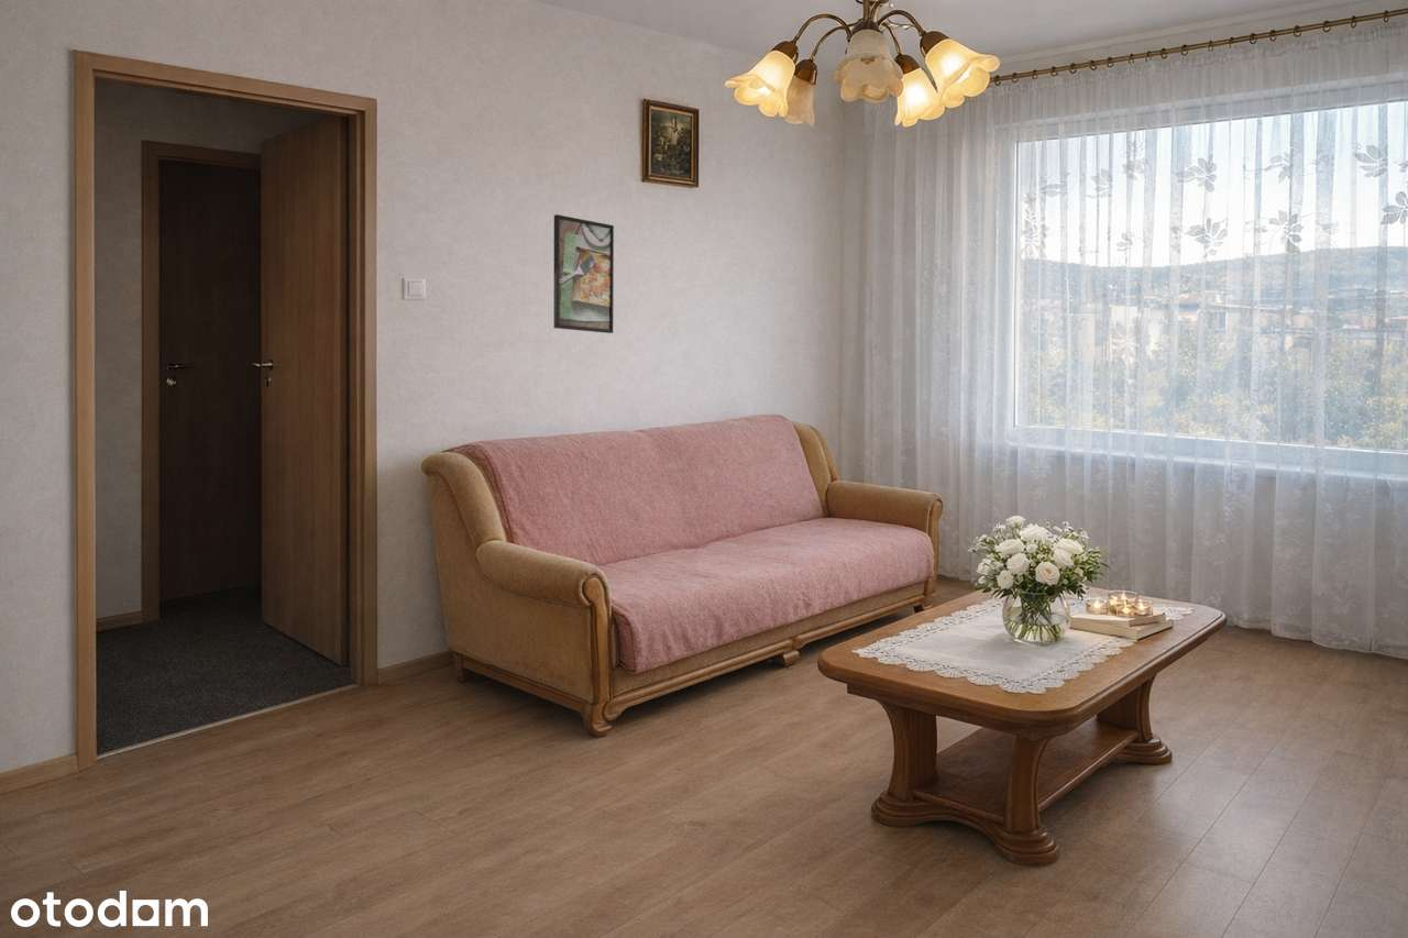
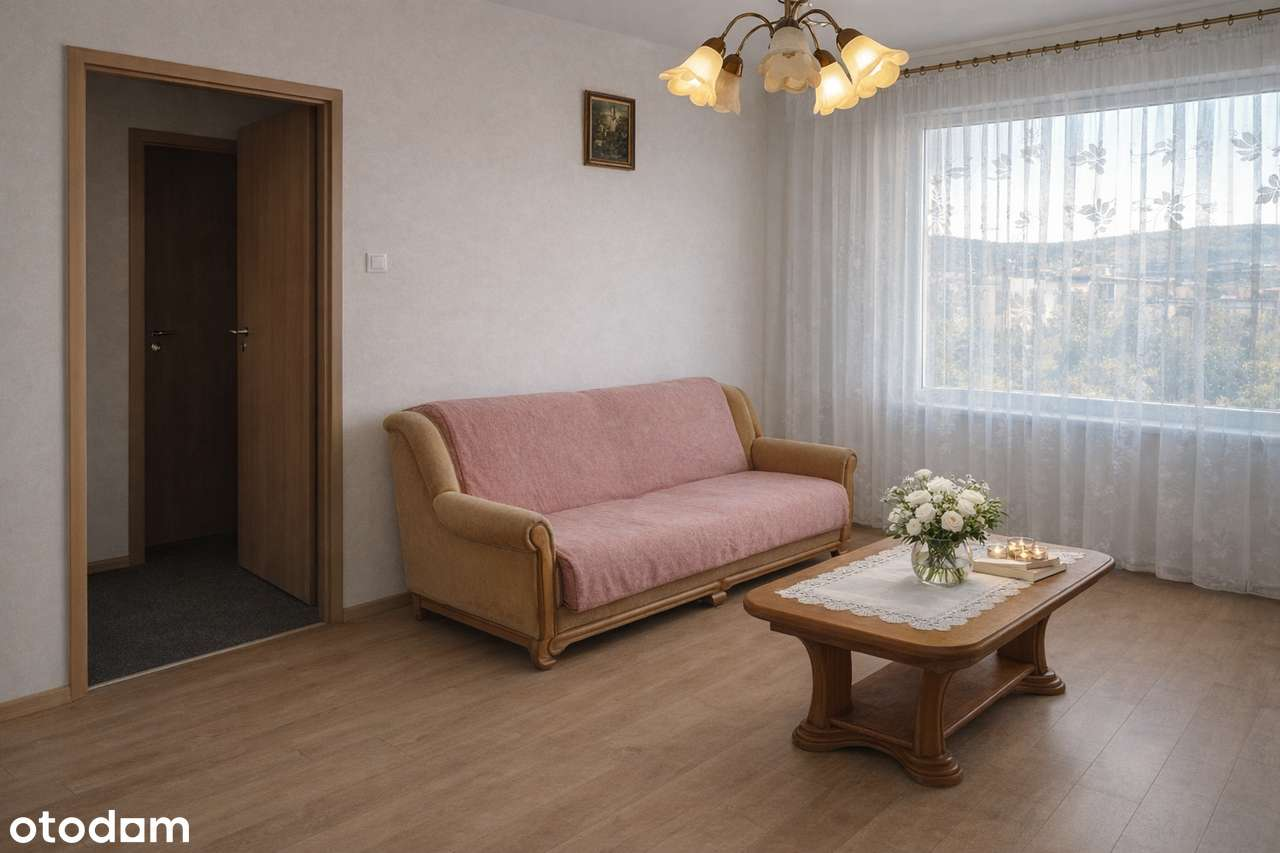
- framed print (584, 275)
